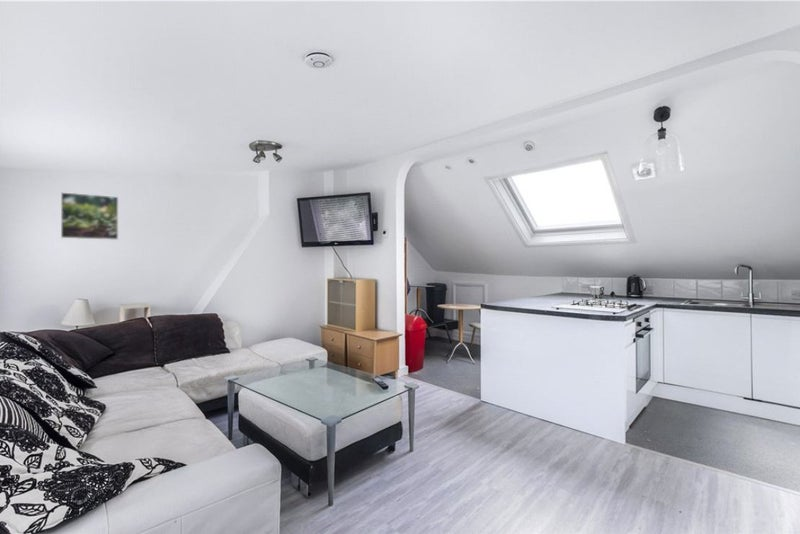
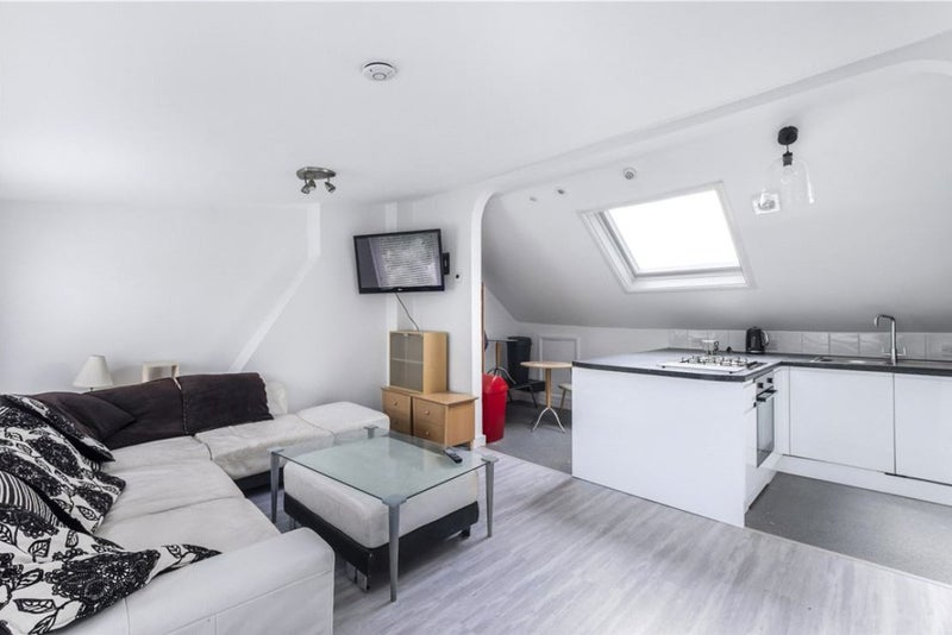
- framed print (90, 216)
